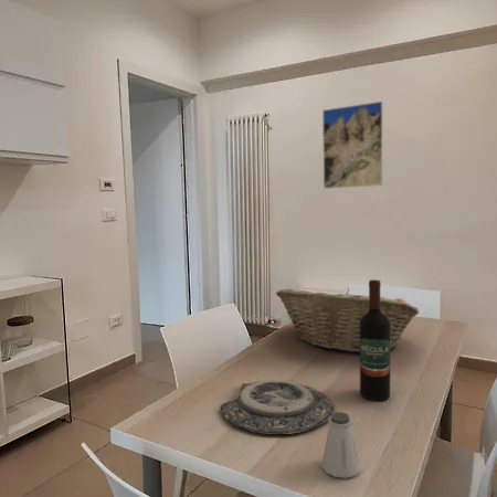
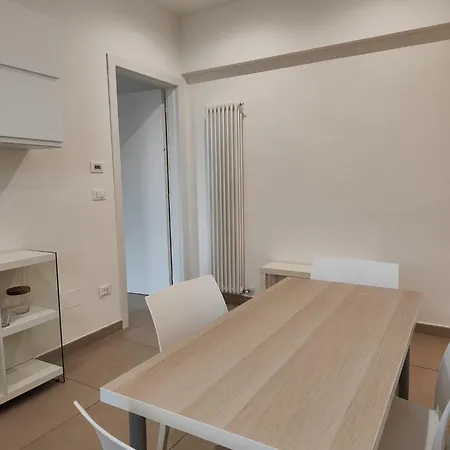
- plate (276, 399)
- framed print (351, 147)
- saltshaker (340, 441)
- wine bottle (374, 338)
- fruit basket (343, 313)
